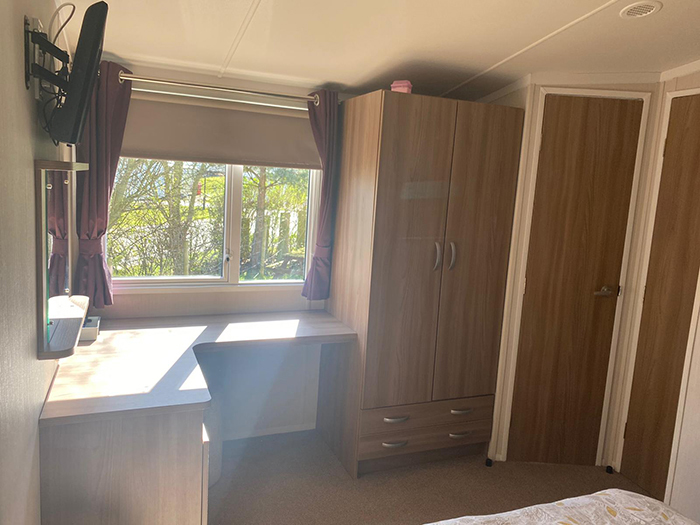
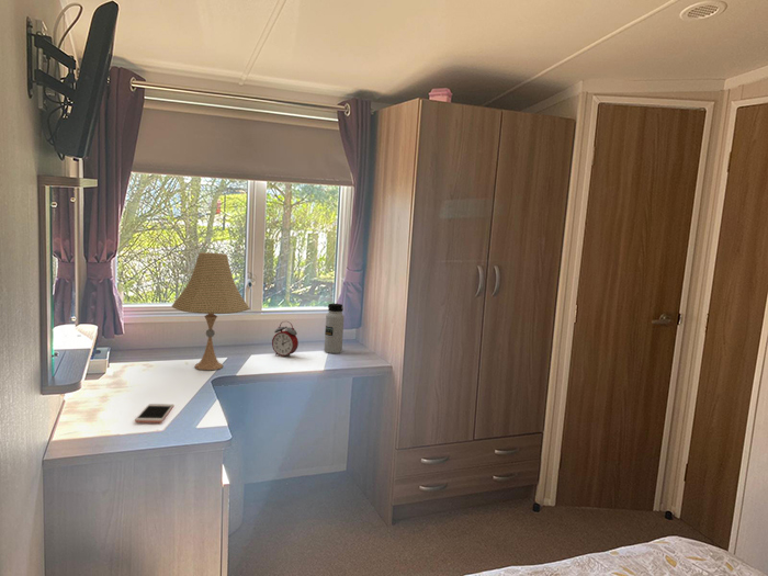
+ cell phone (155, 413)
+ alarm clock (285, 338)
+ water bottle (334, 327)
+ desk lamp (211, 310)
